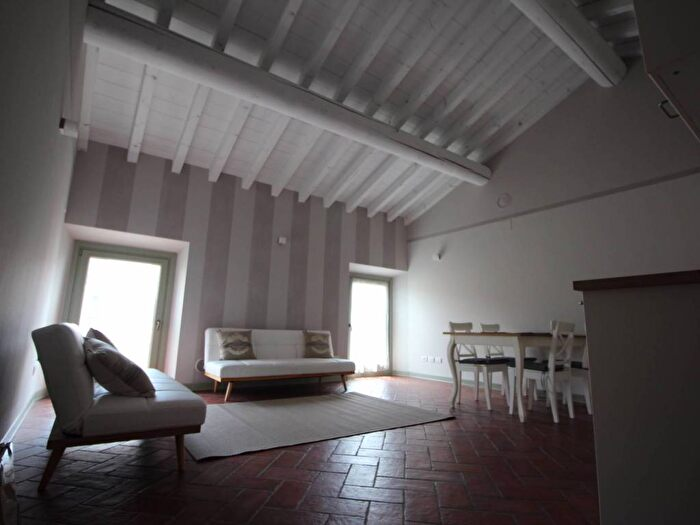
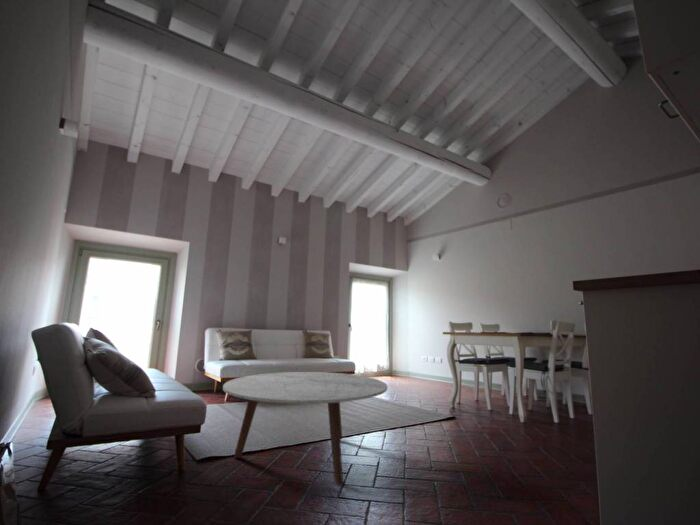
+ coffee table (305, 402)
